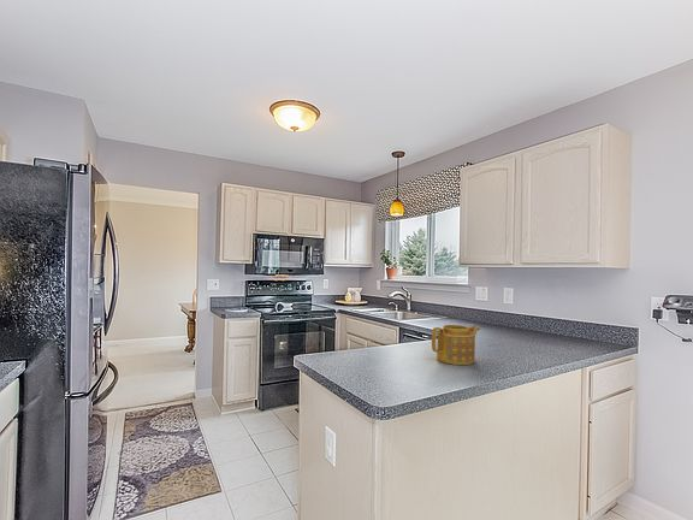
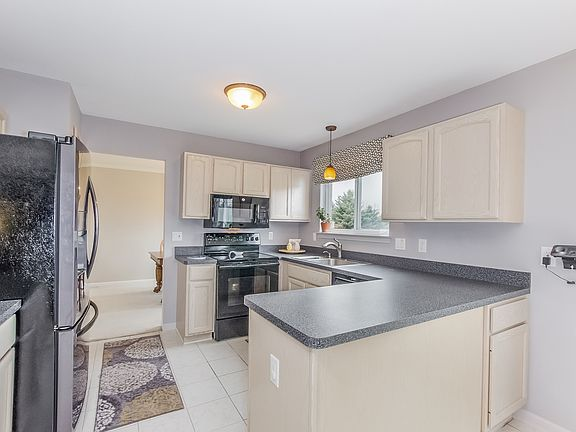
- teapot (456, 343)
